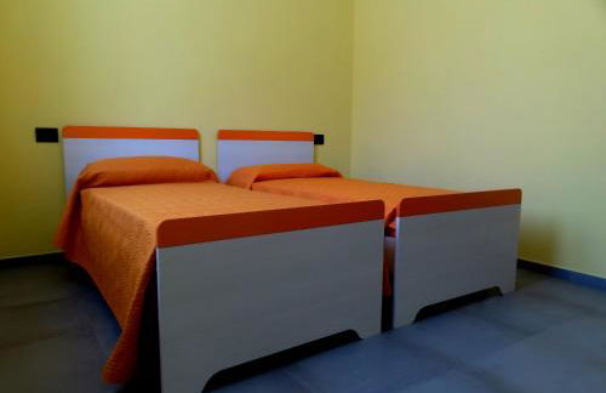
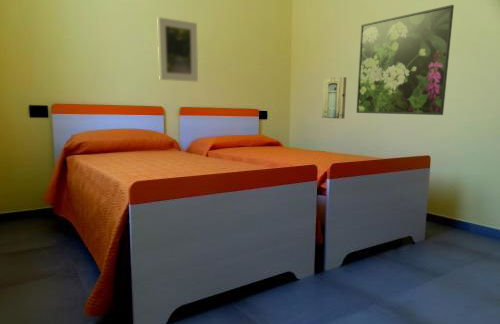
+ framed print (398, 66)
+ wall art (333, 98)
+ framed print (178, 50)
